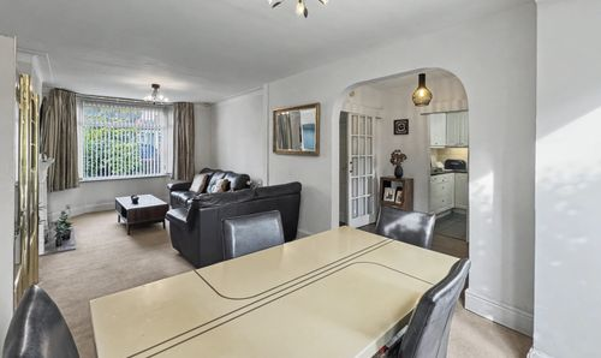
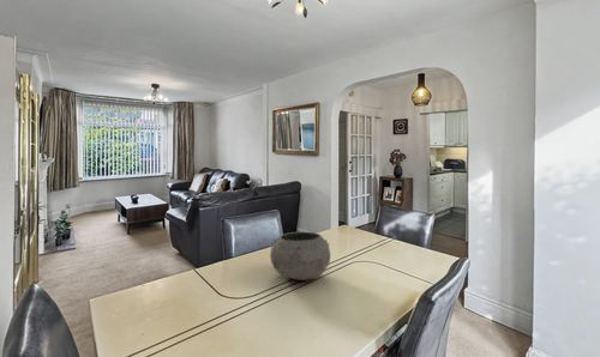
+ bowl (300, 255)
